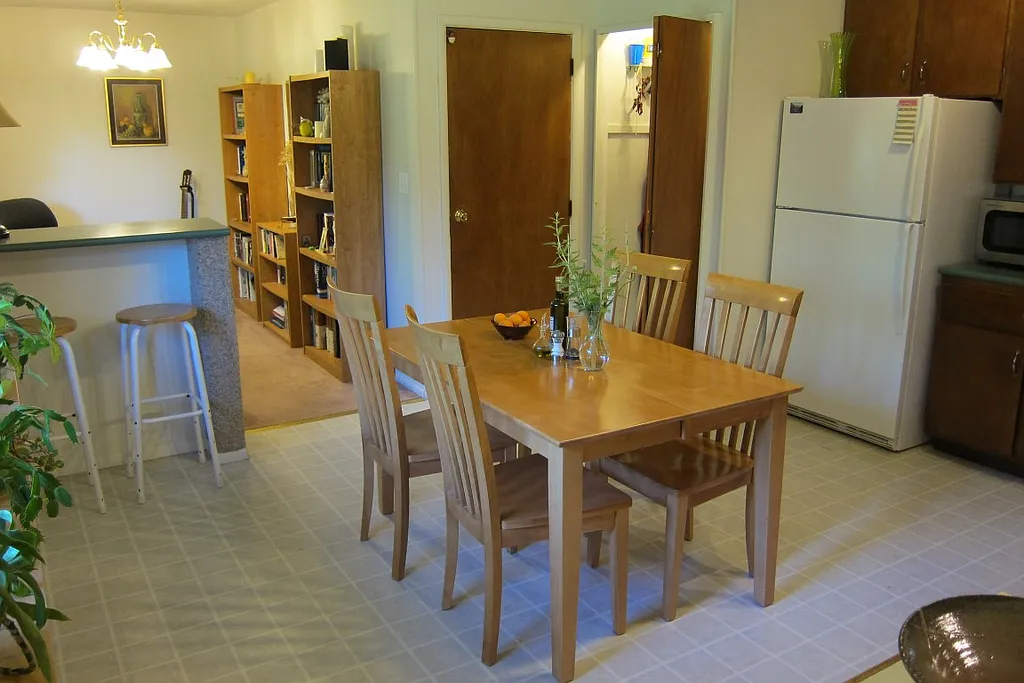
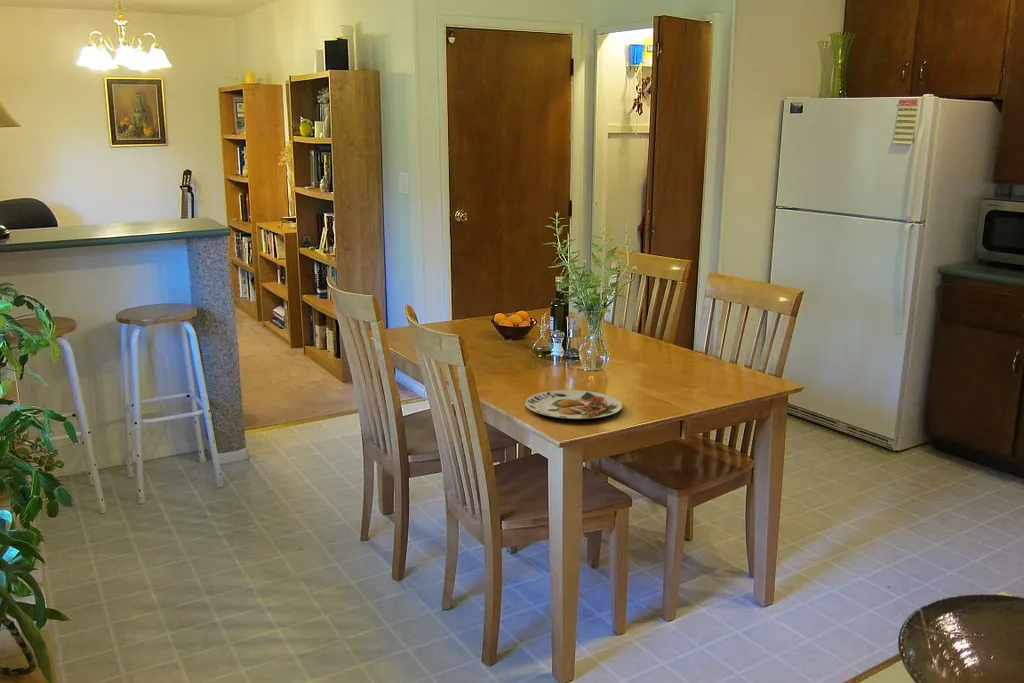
+ plate (573, 405)
